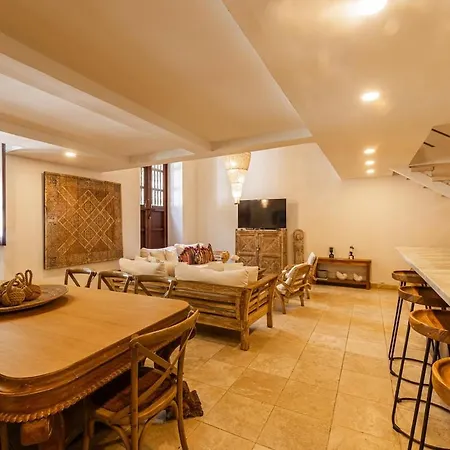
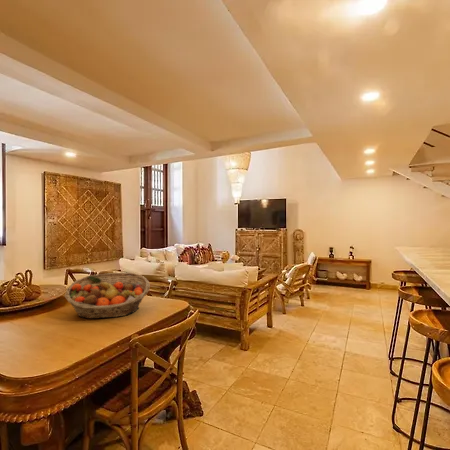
+ fruit basket (109, 294)
